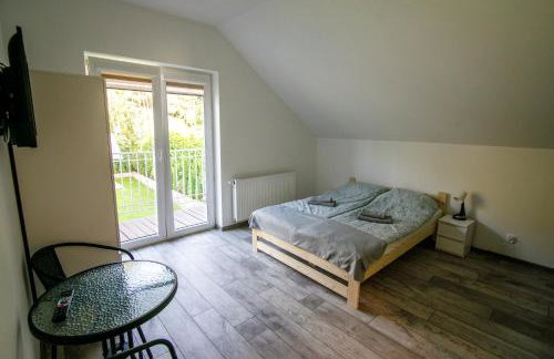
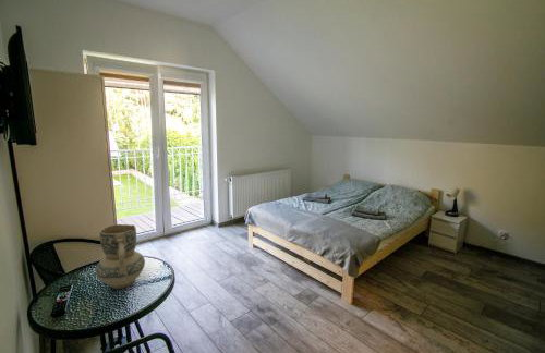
+ ceramic jug (120, 256)
